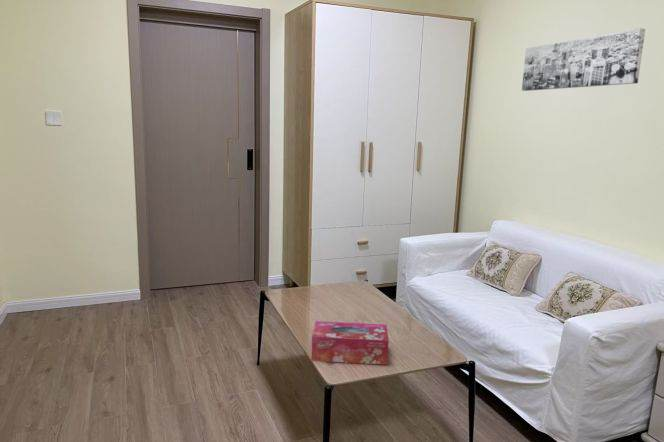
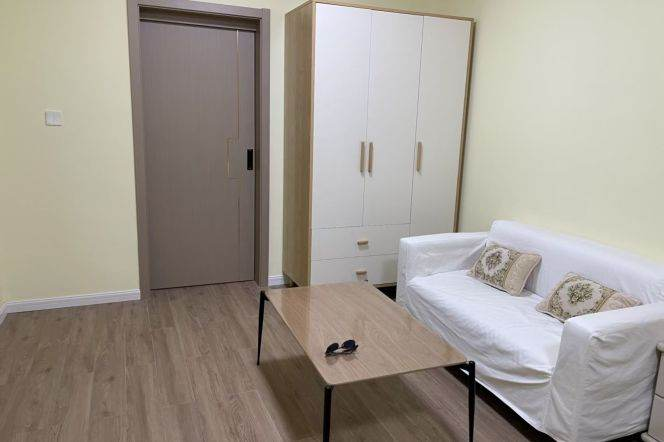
- tissue box (350, 342)
- wall art (575, 63)
